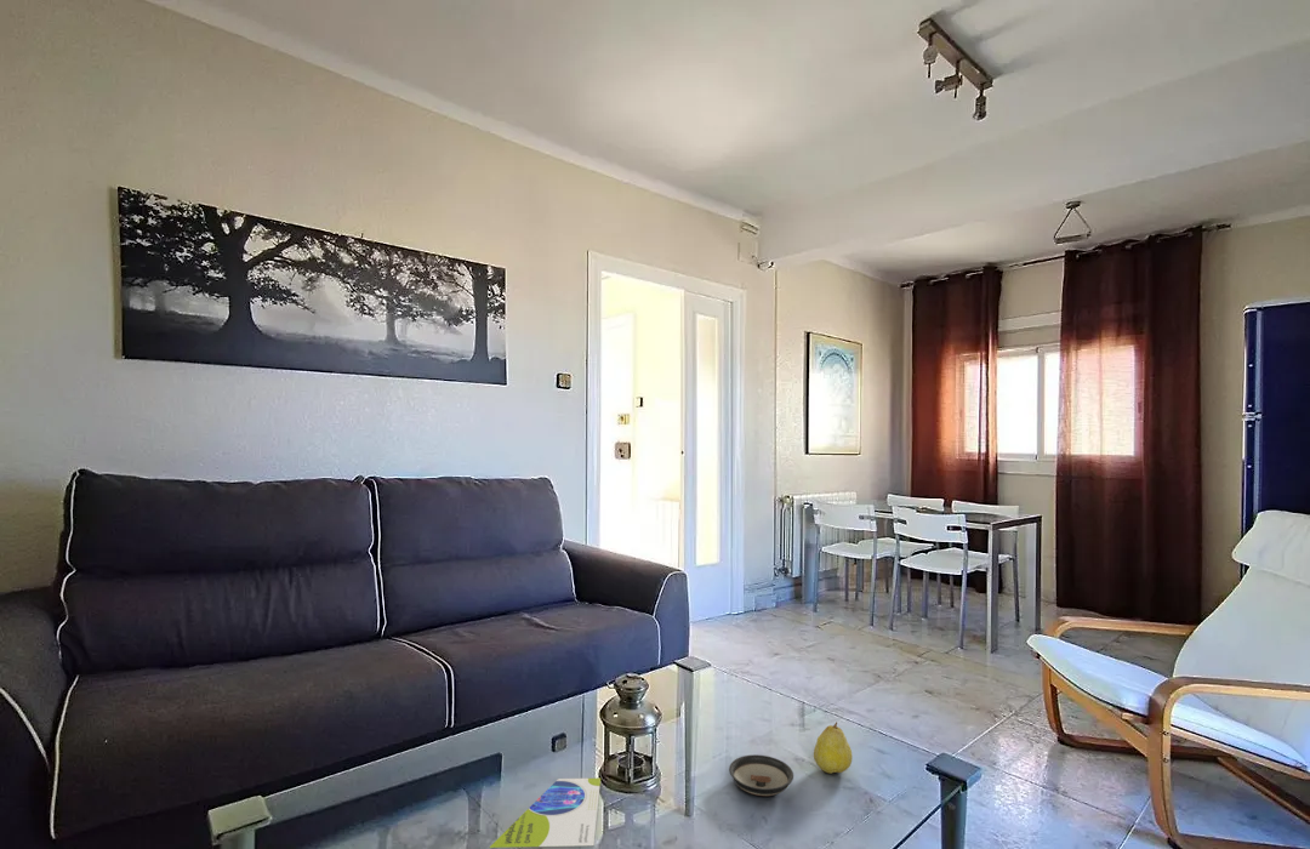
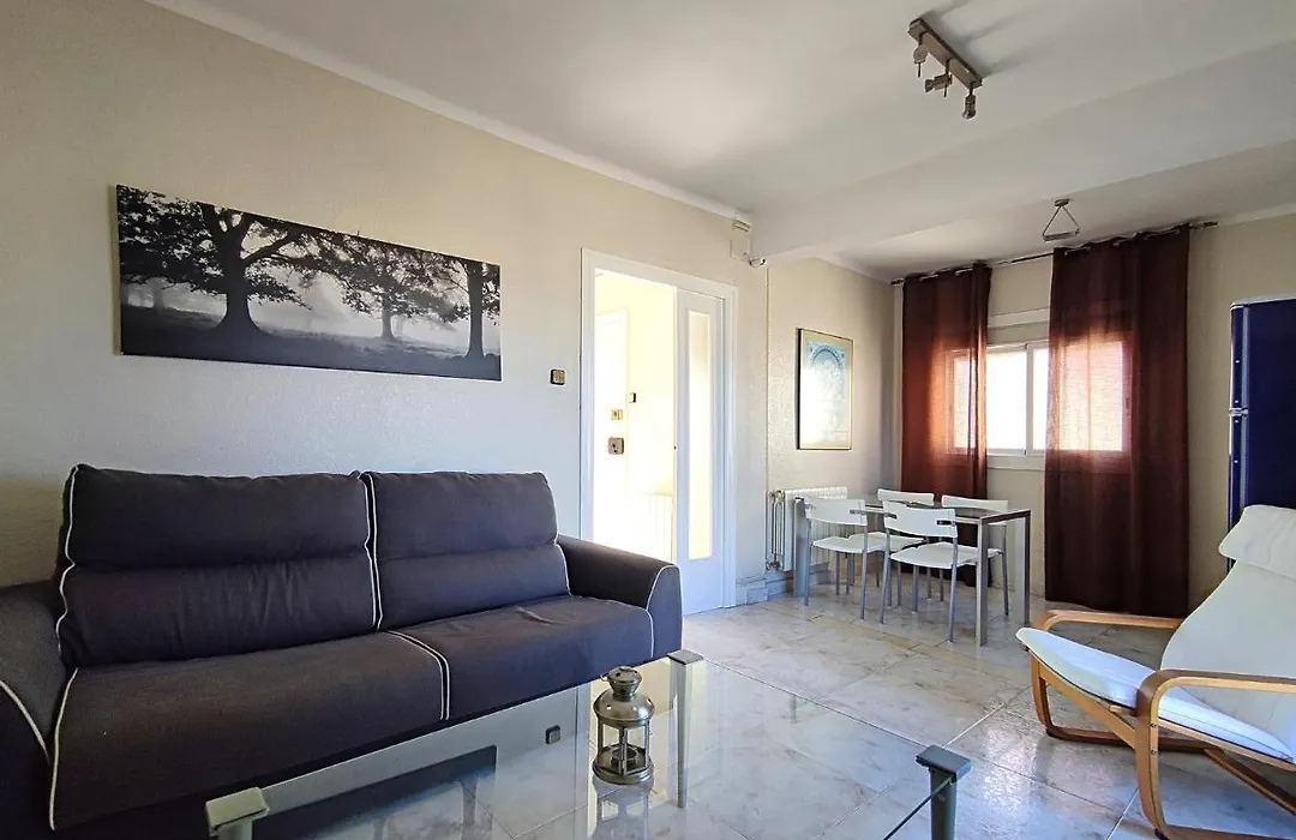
- saucer (761, 779)
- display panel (541, 809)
- fruit (832, 747)
